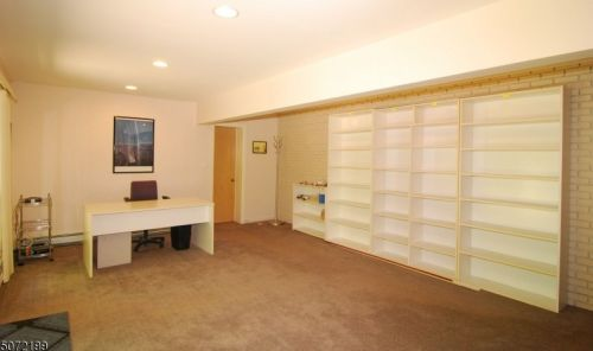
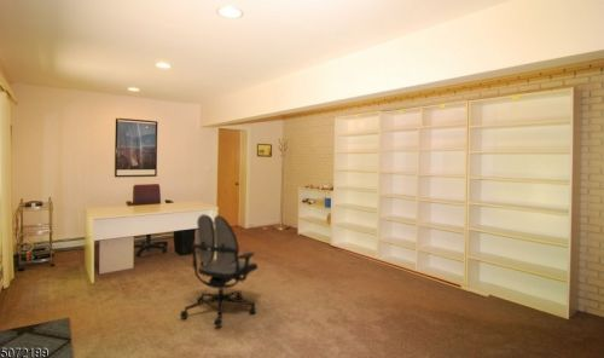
+ office chair (221, 261)
